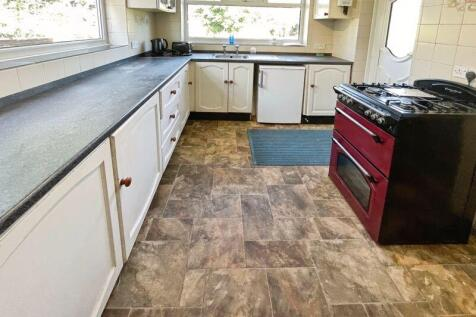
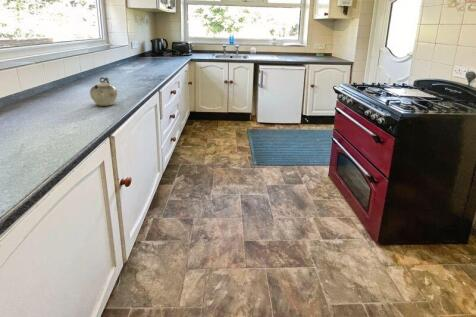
+ teapot (103, 91)
